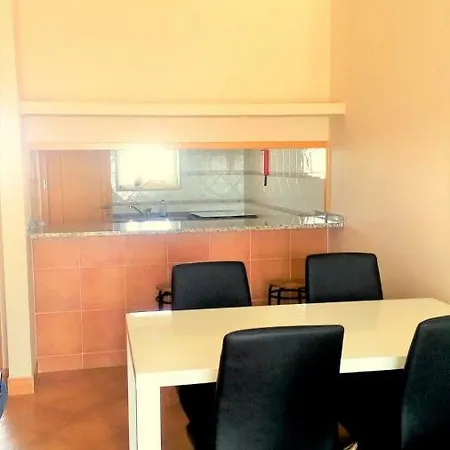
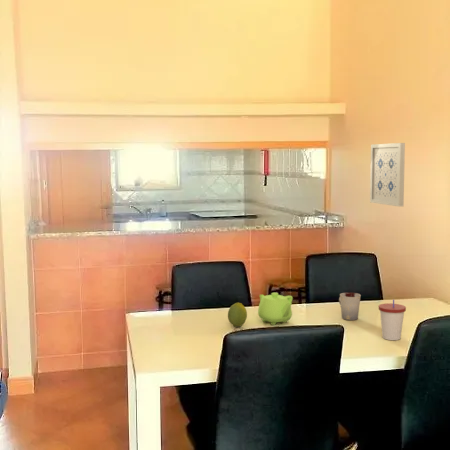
+ wall art (386, 174)
+ cup (391, 318)
+ cup (347, 305)
+ fruit (237, 314)
+ teapot (277, 306)
